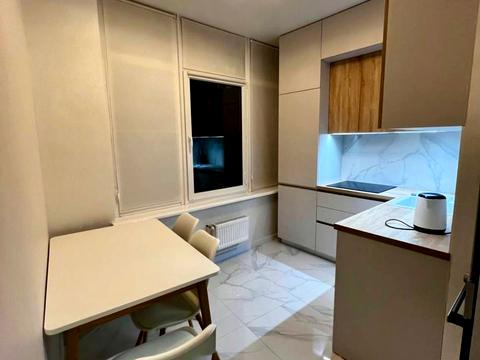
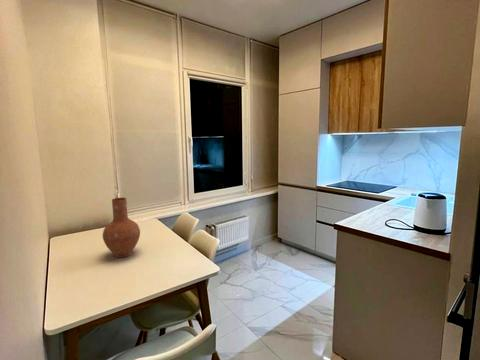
+ vase (121, 226)
